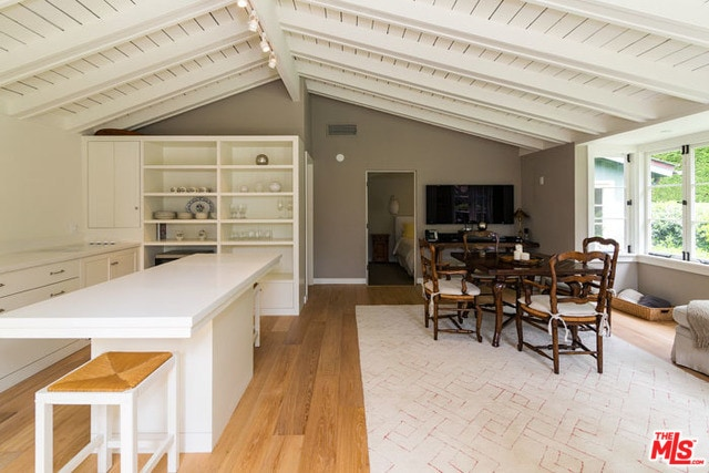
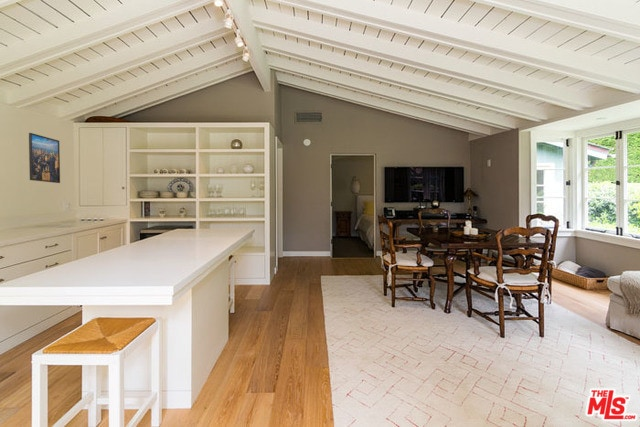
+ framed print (45, 159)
